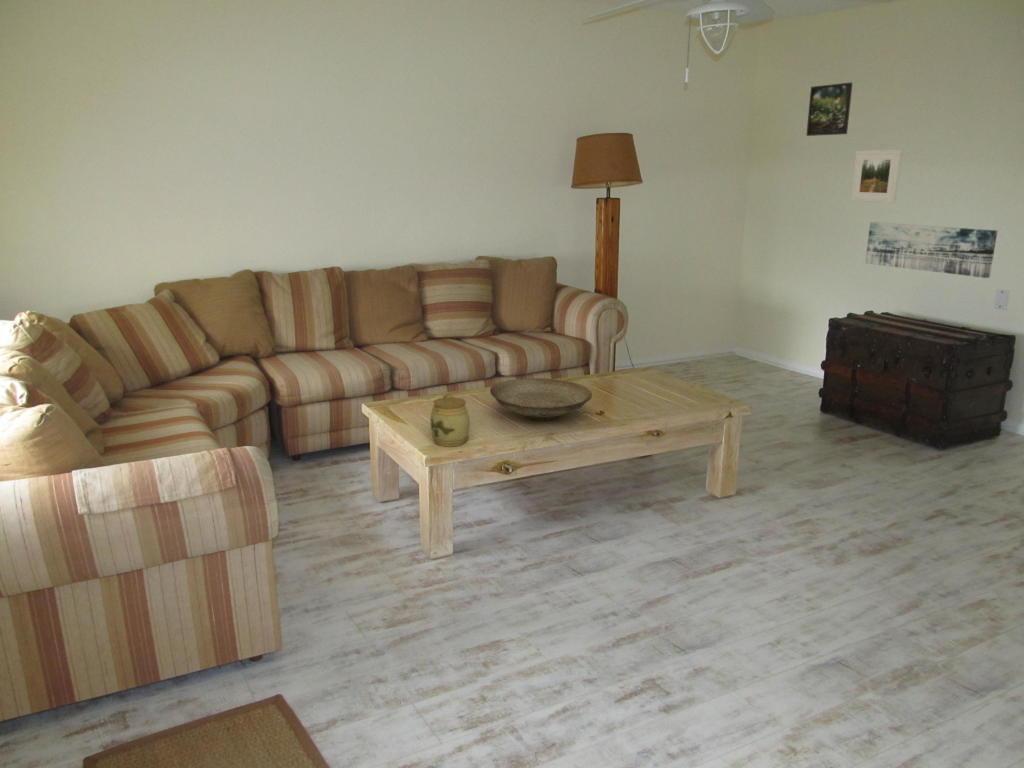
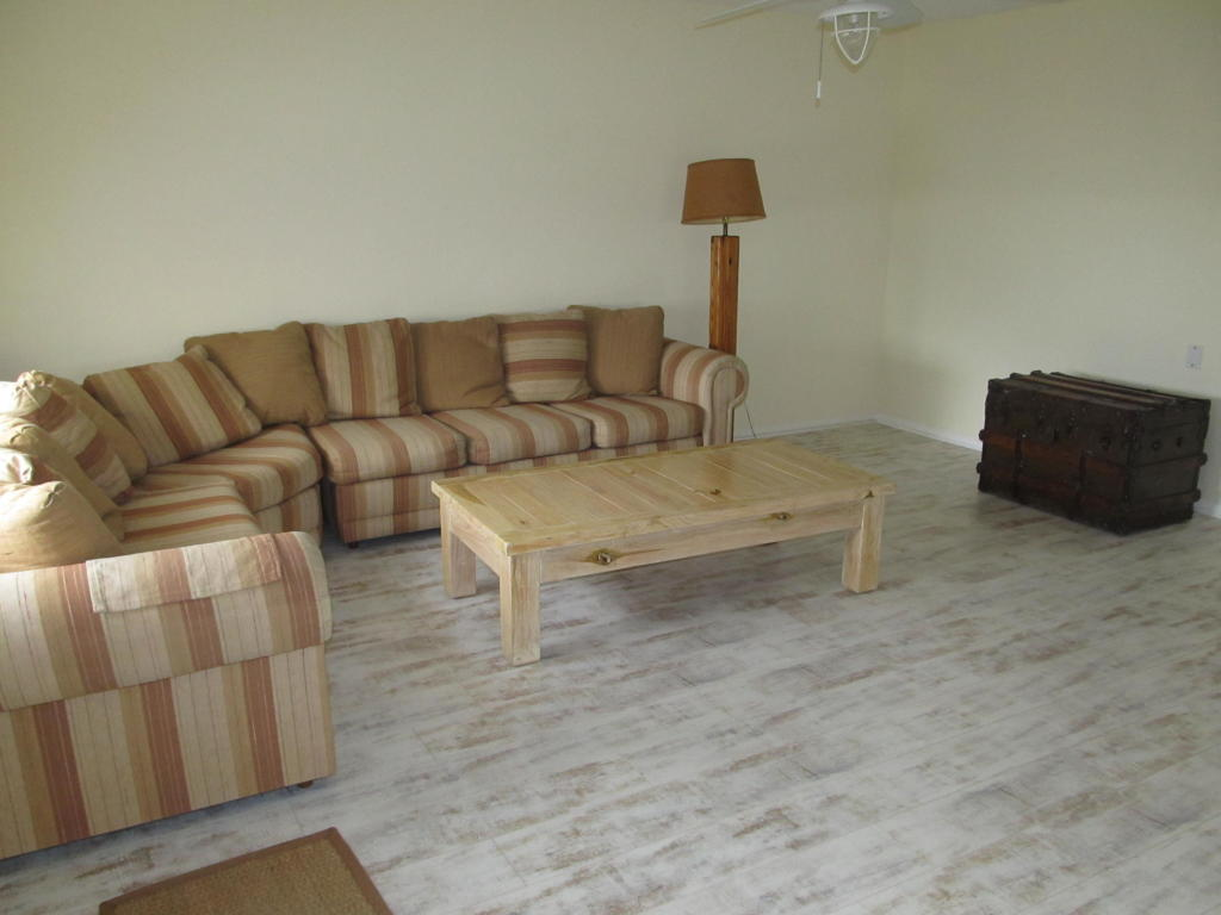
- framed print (828, 110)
- decorative bowl (540, 403)
- jar (449, 417)
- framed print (875, 176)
- wall art (926, 248)
